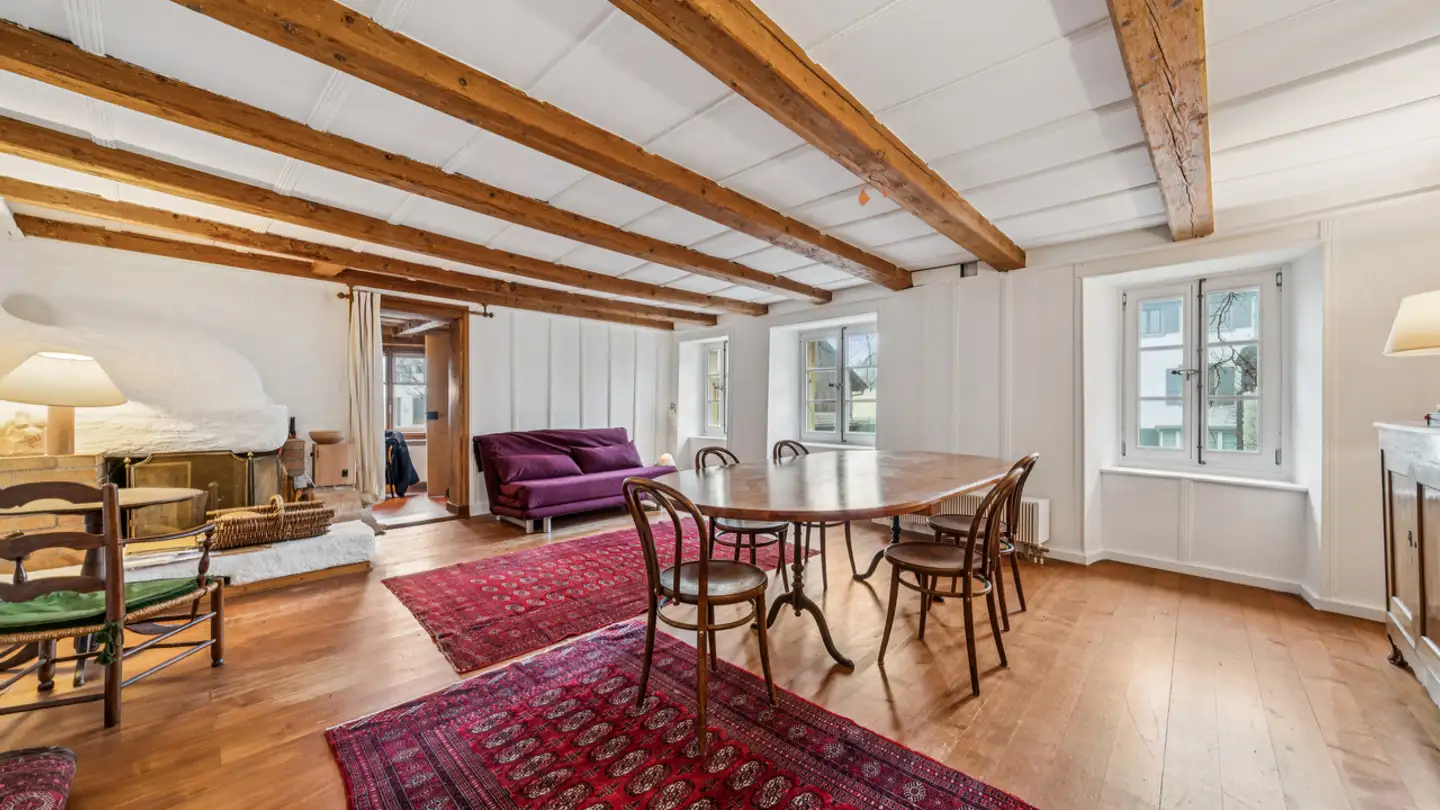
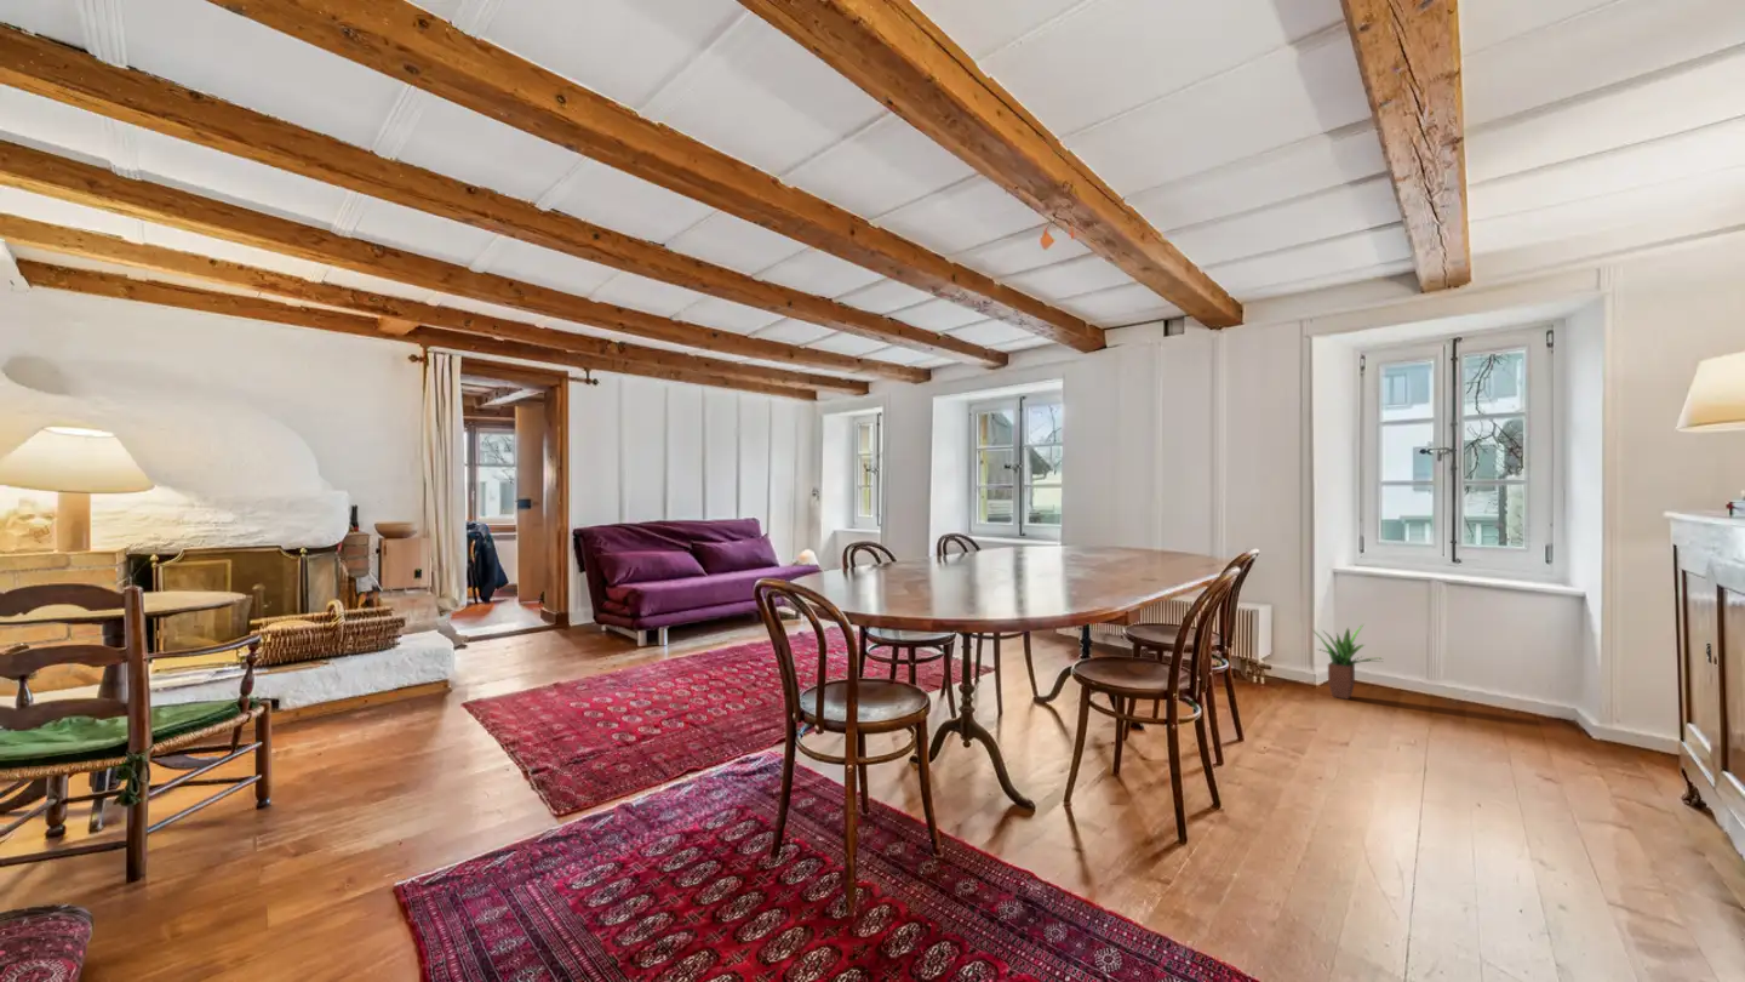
+ potted plant (1346, 660)
